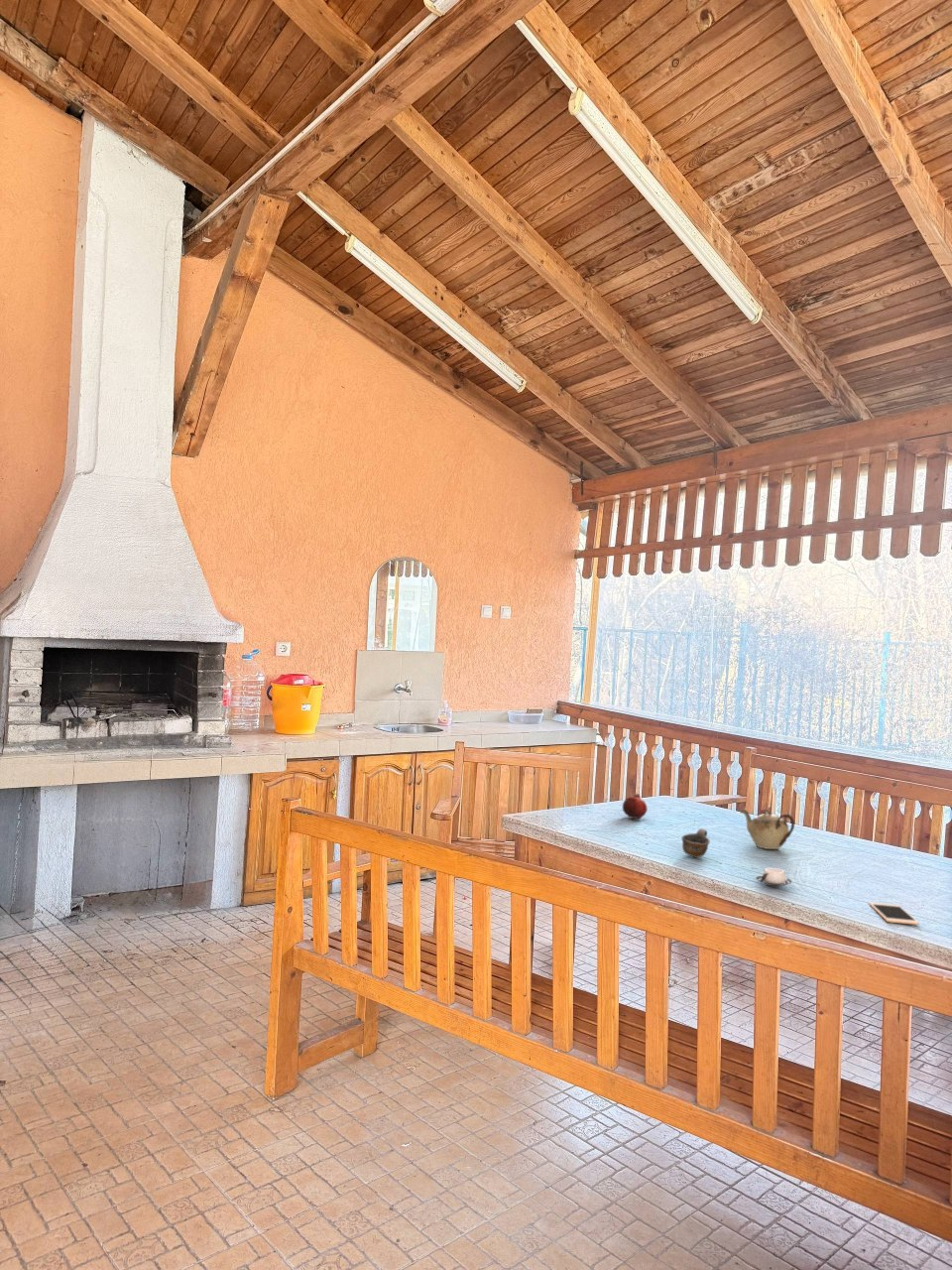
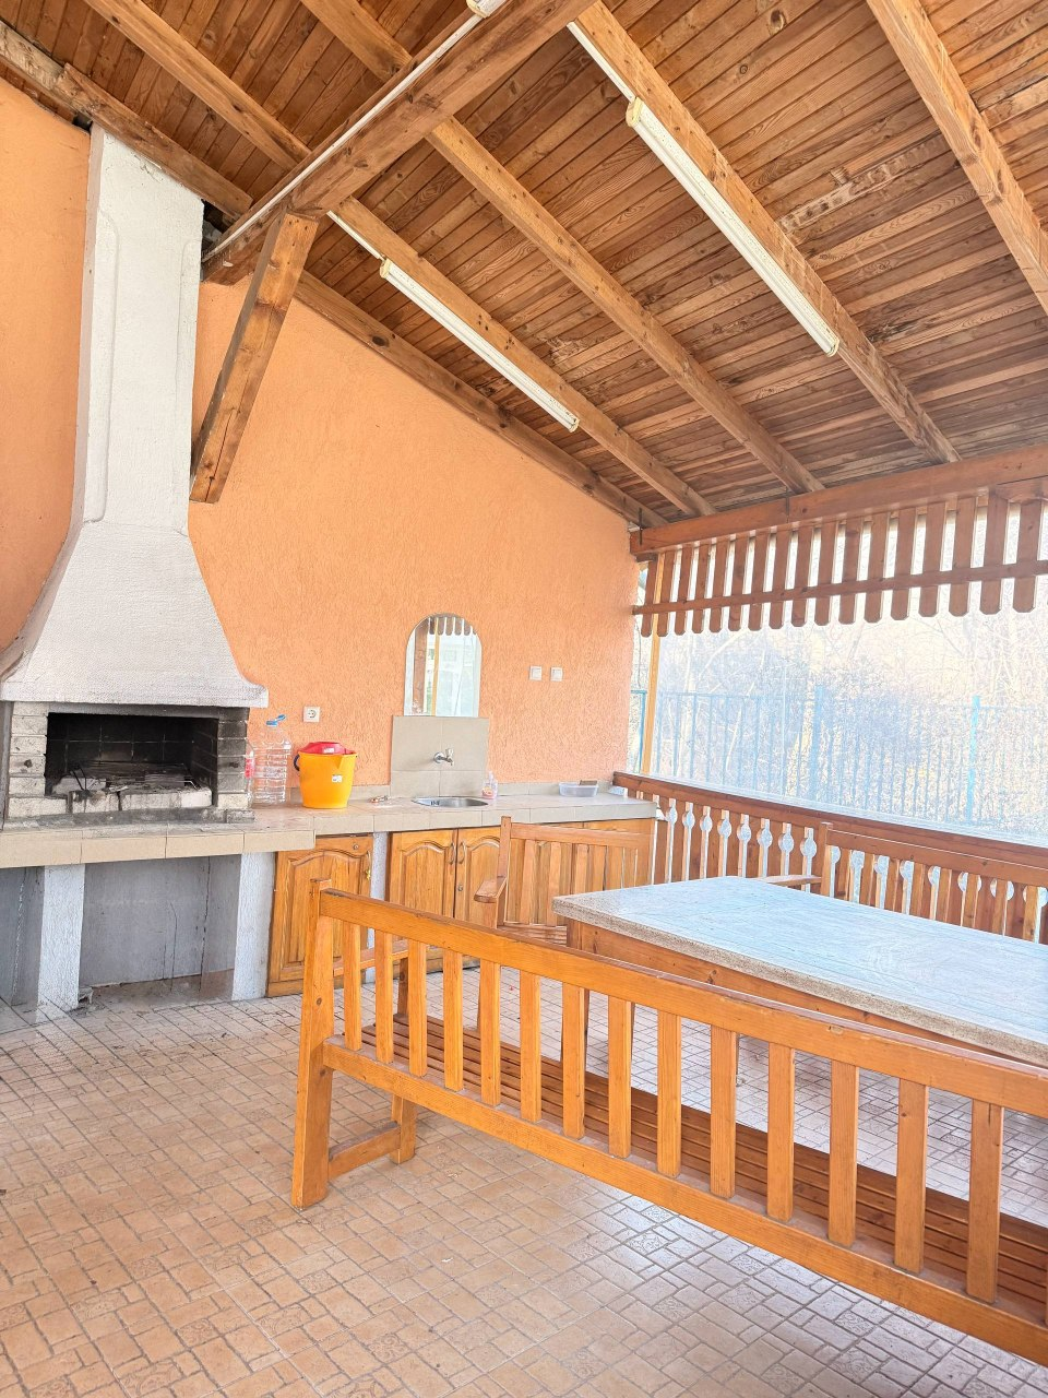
- teapot (766, 826)
- fruit (635, 805)
- cell phone (892, 913)
- cup (774, 877)
- cup (697, 843)
